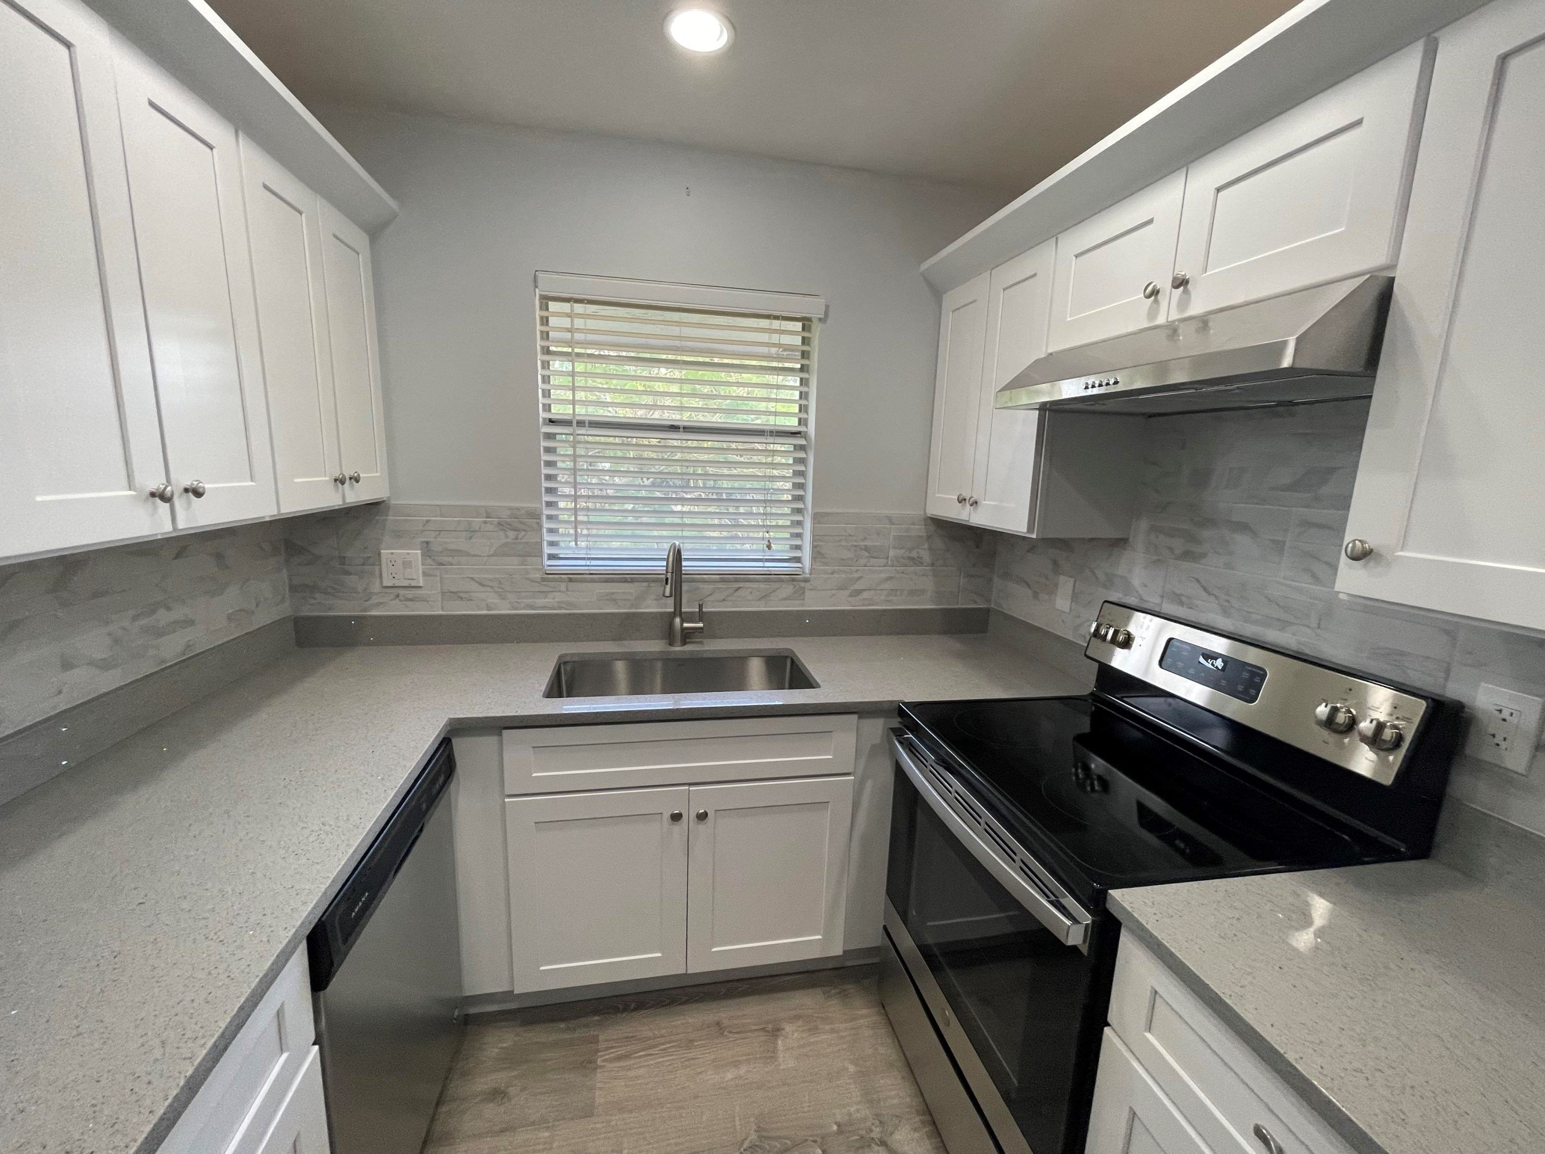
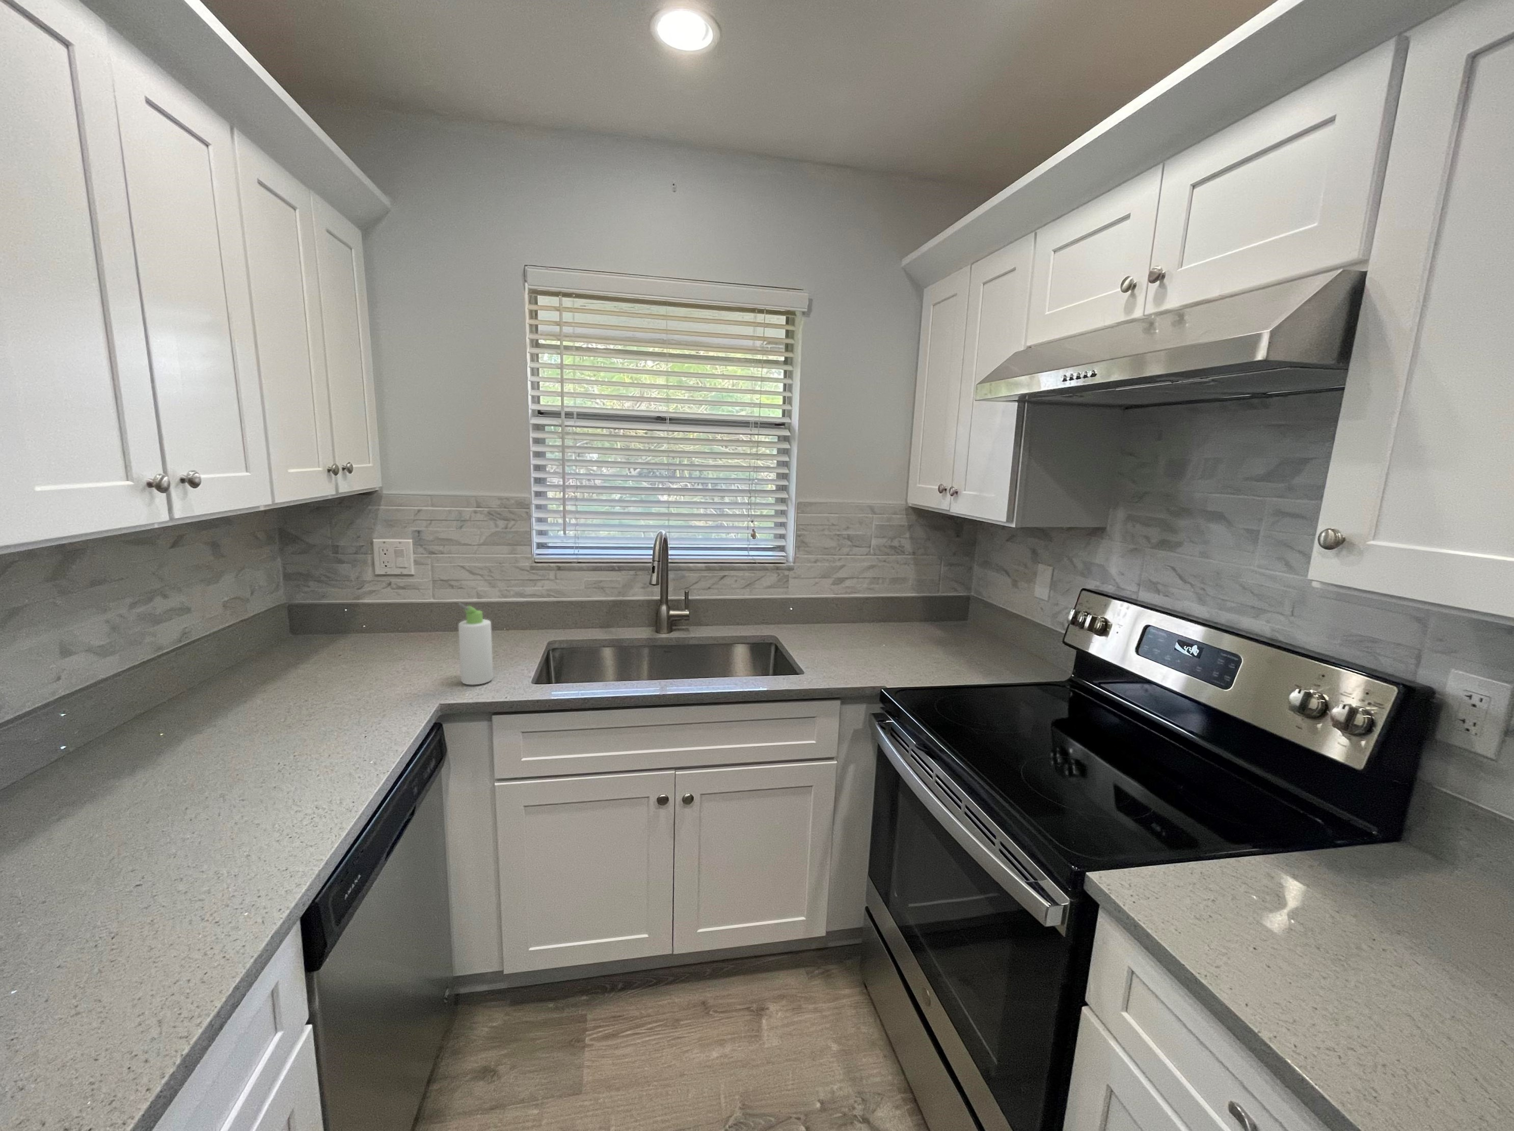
+ bottle (474, 640)
